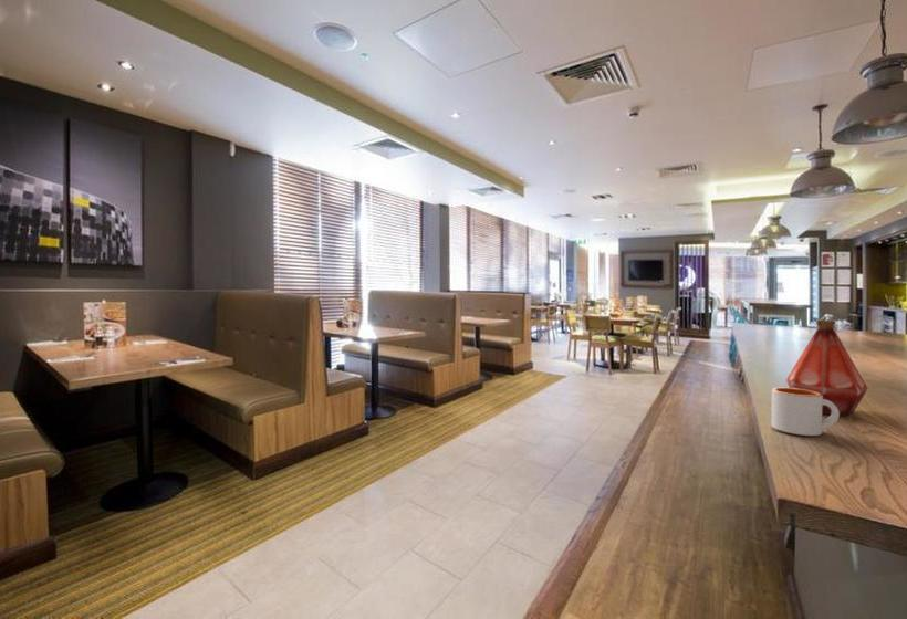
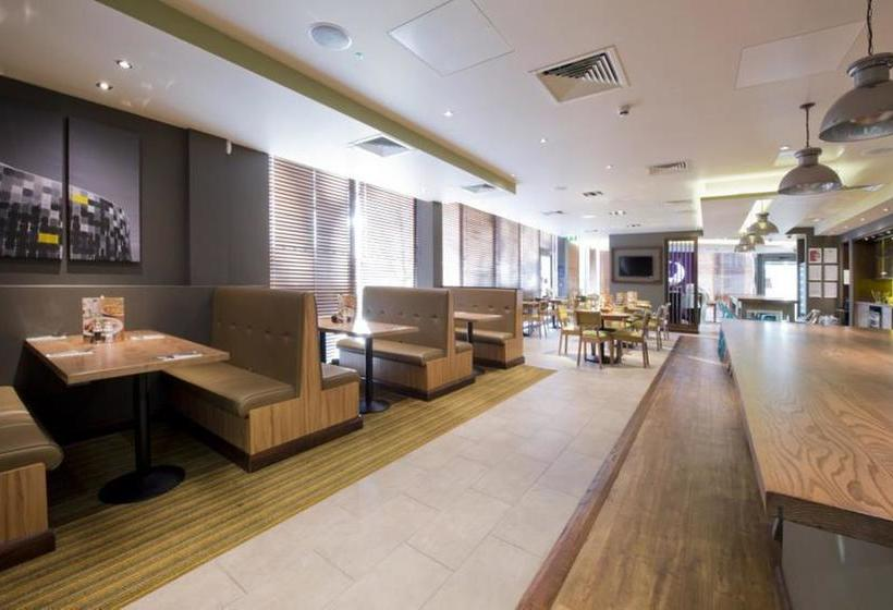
- bottle (824, 364)
- mug (803, 411)
